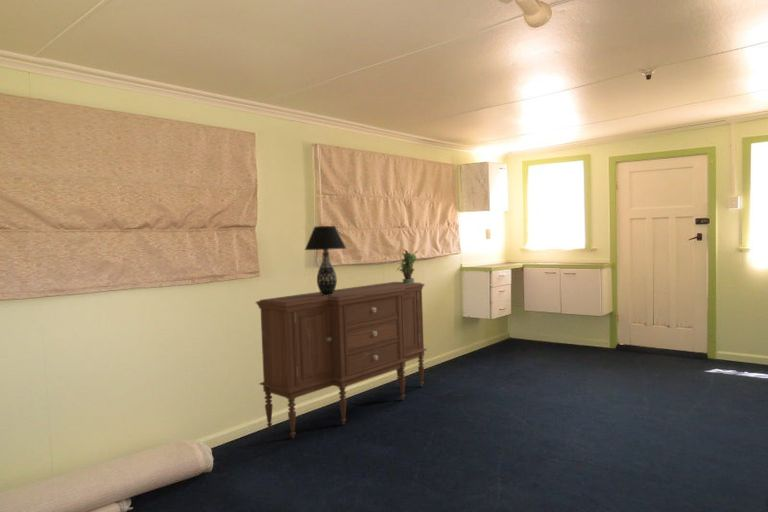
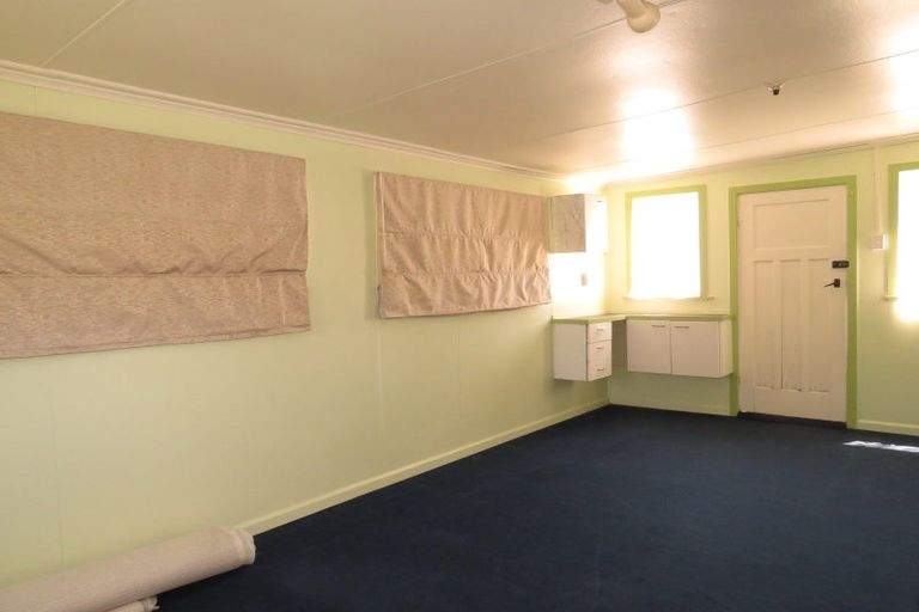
- potted plant (406, 265)
- sideboard (356, 348)
- table lamp (326, 260)
